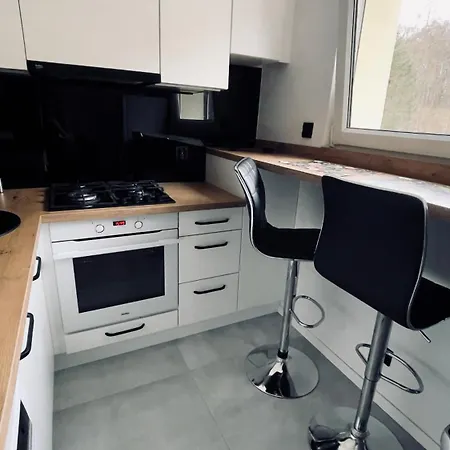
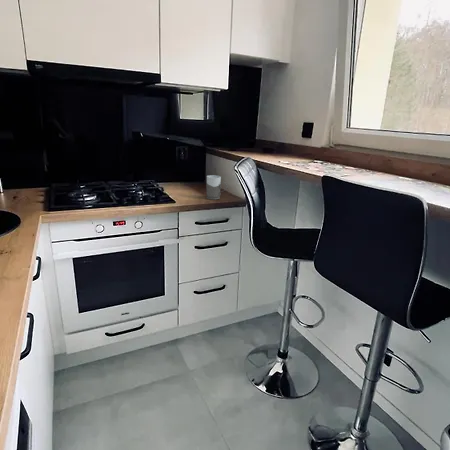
+ mug (216, 187)
